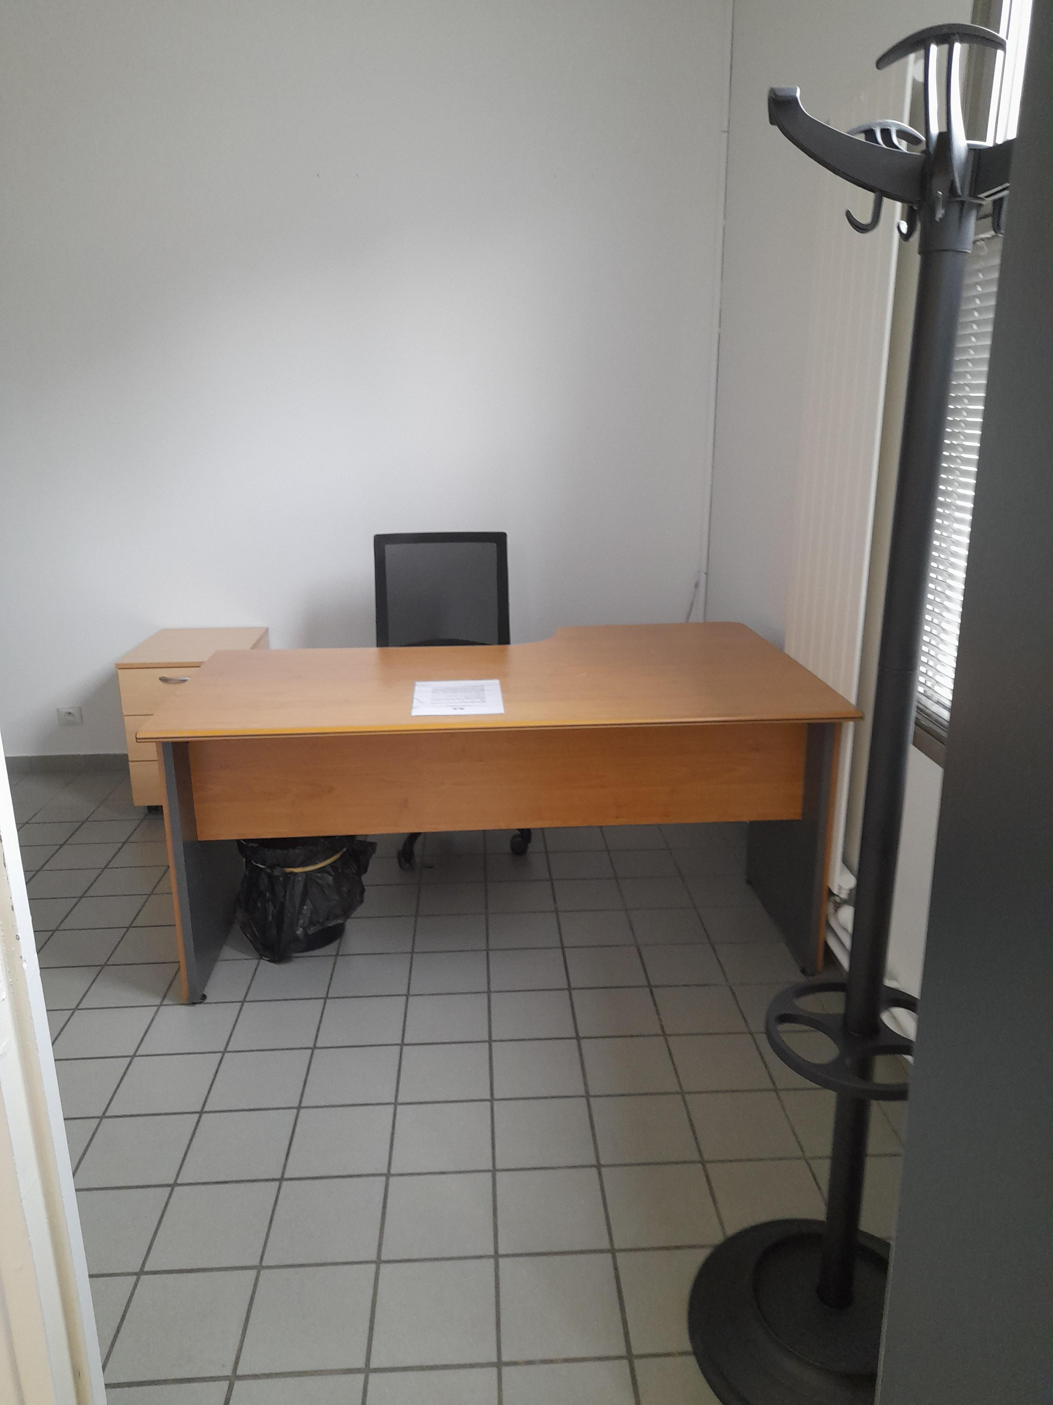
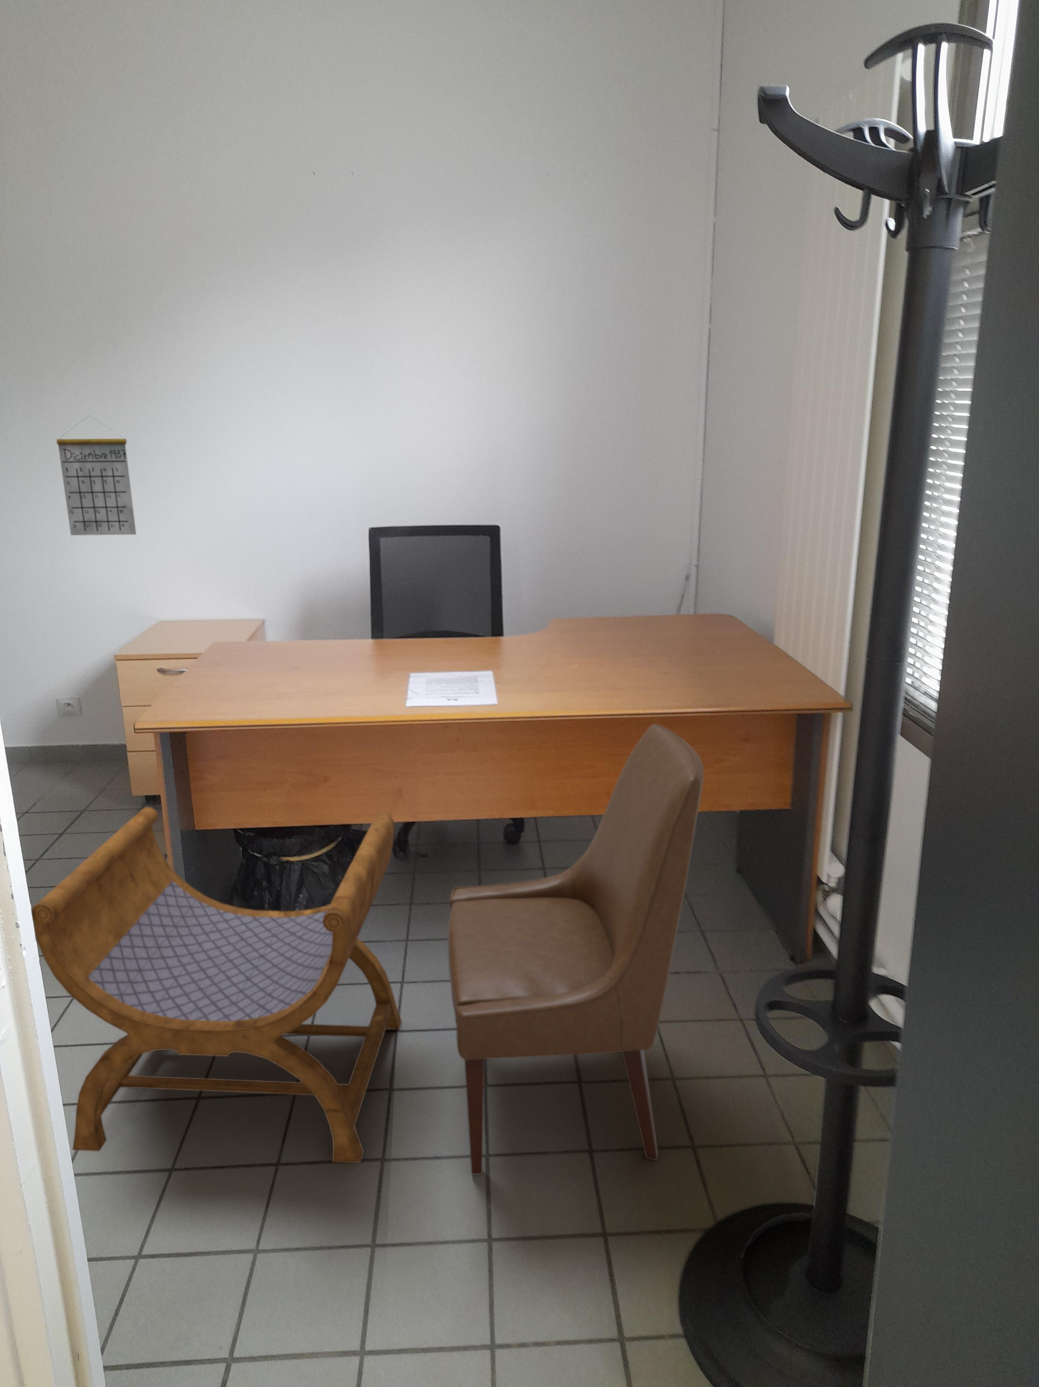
+ calendar (96, 476)
+ chair (569, 932)
+ stool (241, 971)
